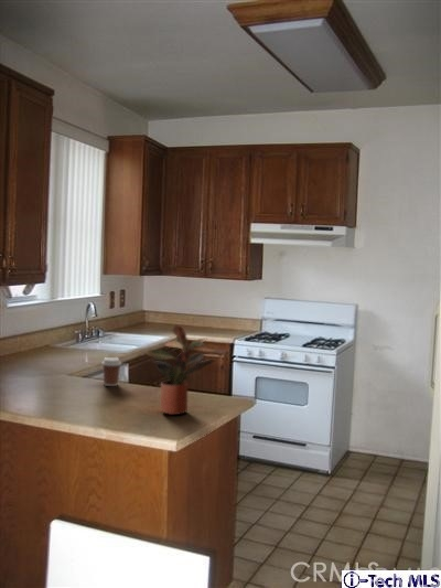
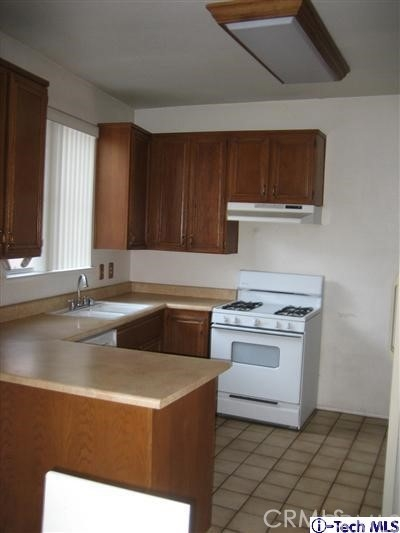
- coffee cup (110, 371)
- potted plant (182, 366)
